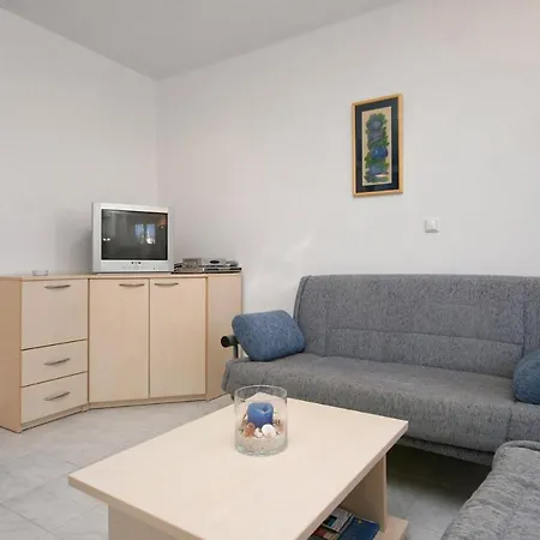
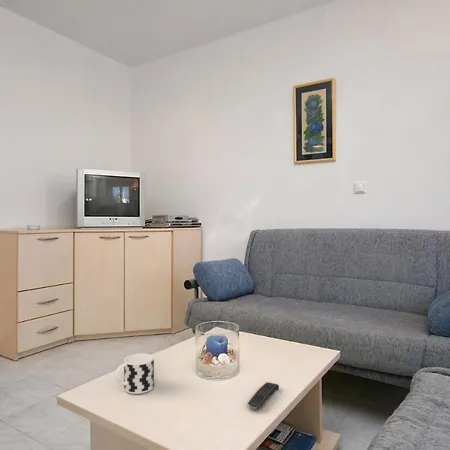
+ remote control (263, 395)
+ cup (134, 374)
